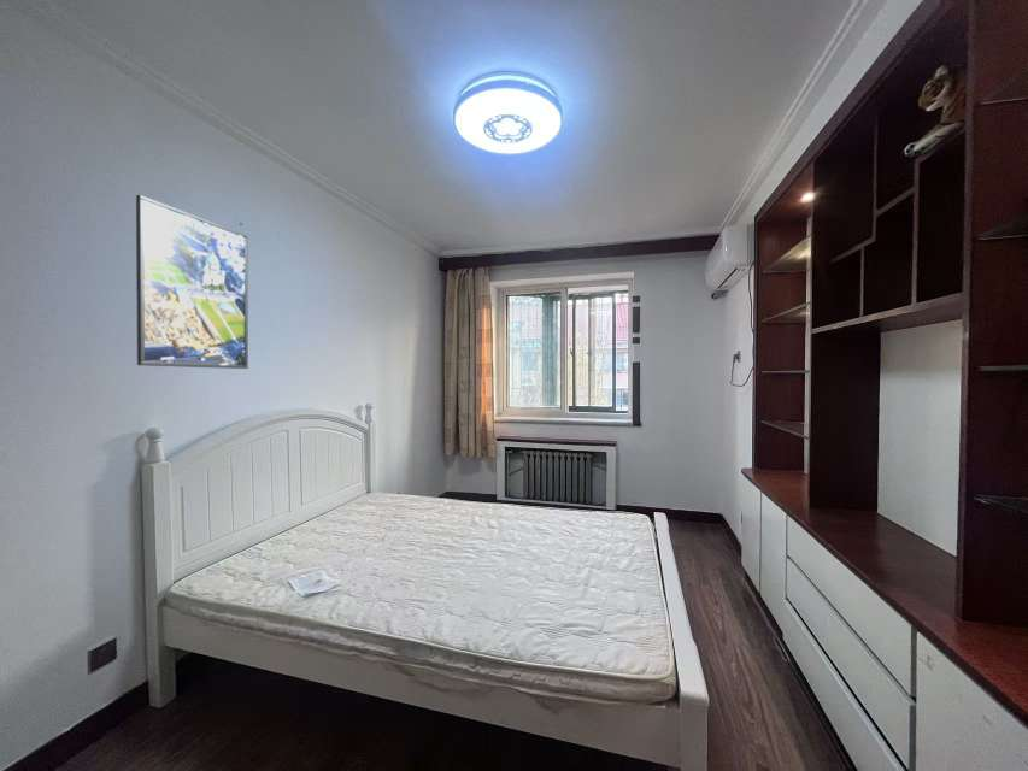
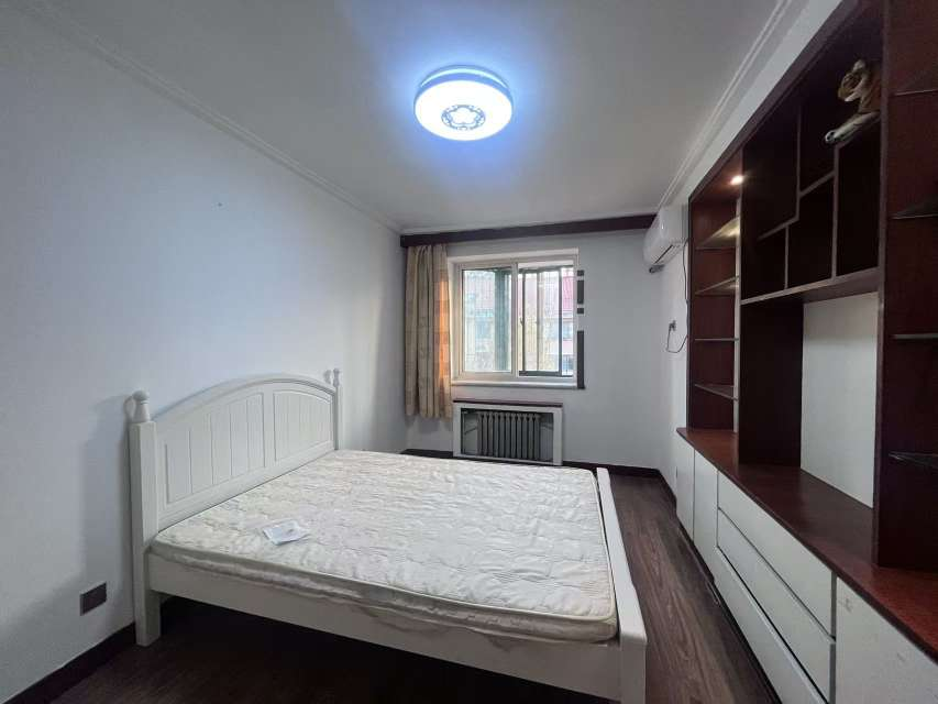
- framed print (199, 292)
